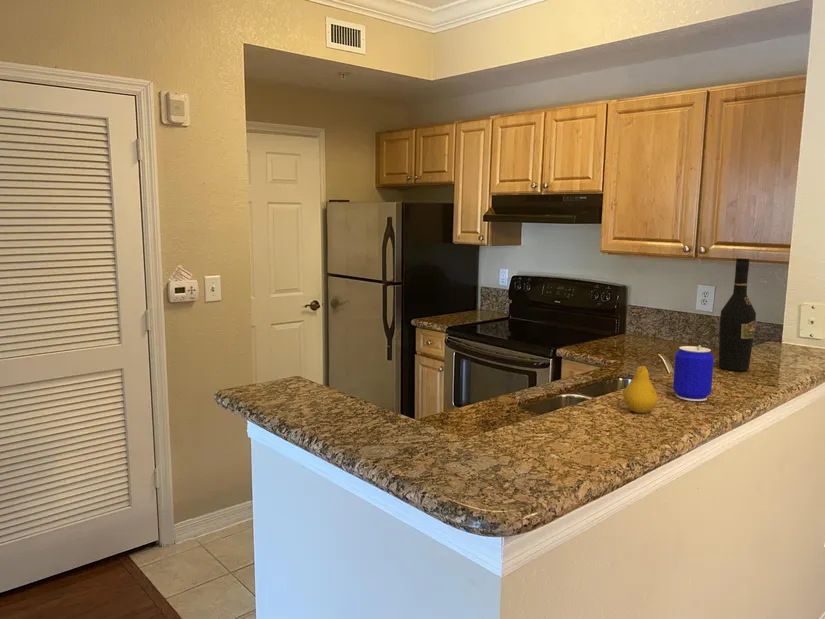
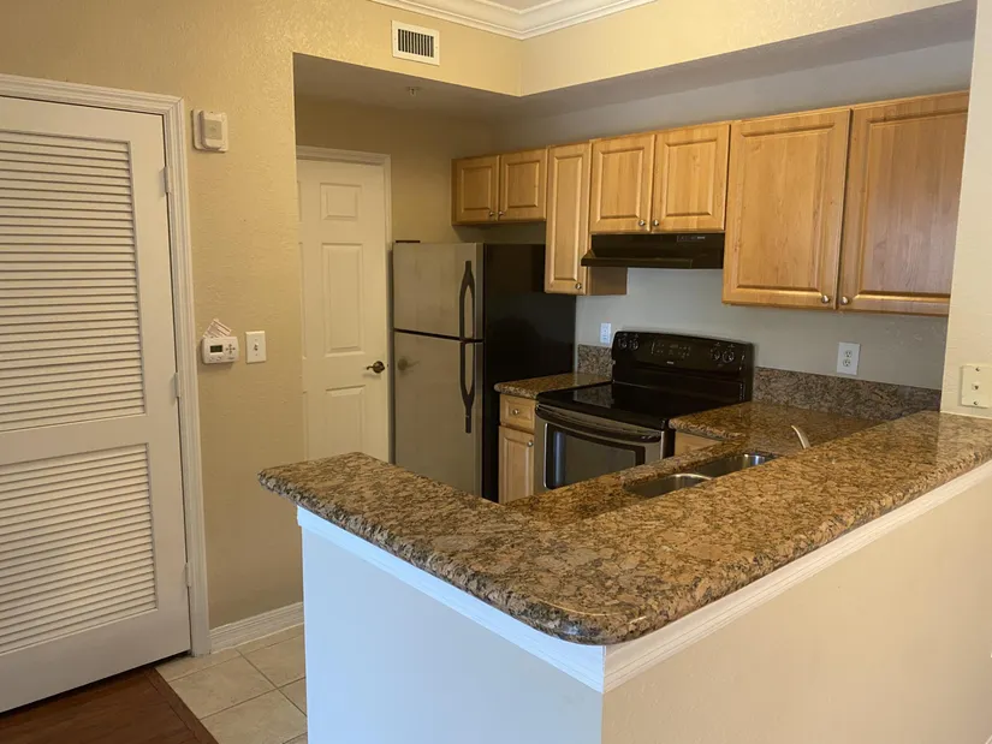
- wine bottle (738, 314)
- beer can (693, 371)
- fruit (641, 383)
